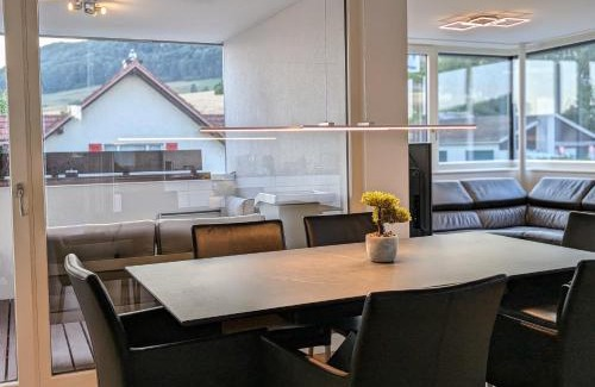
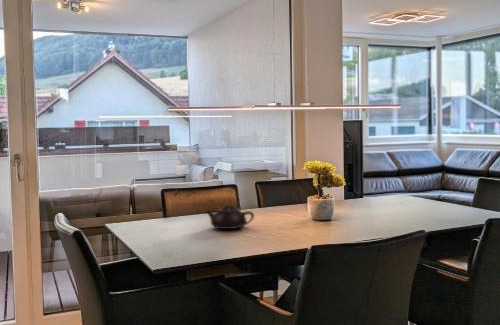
+ teapot (229, 216)
